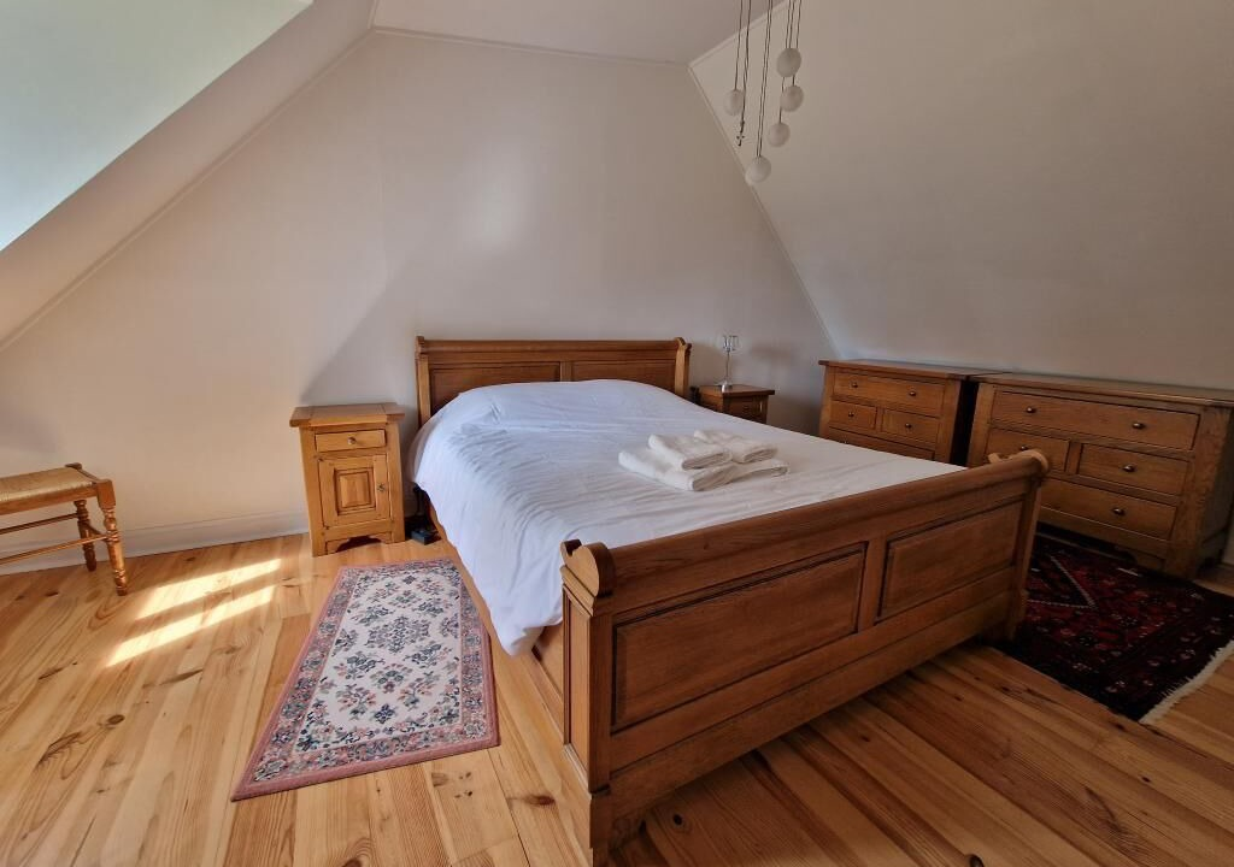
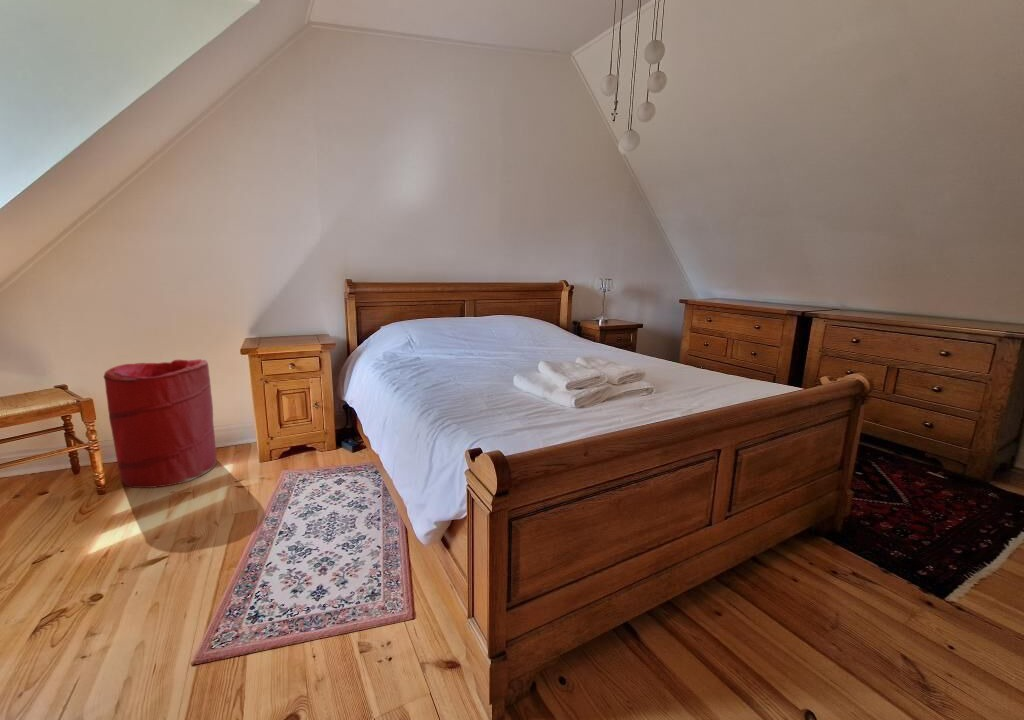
+ laundry hamper (165, 417)
